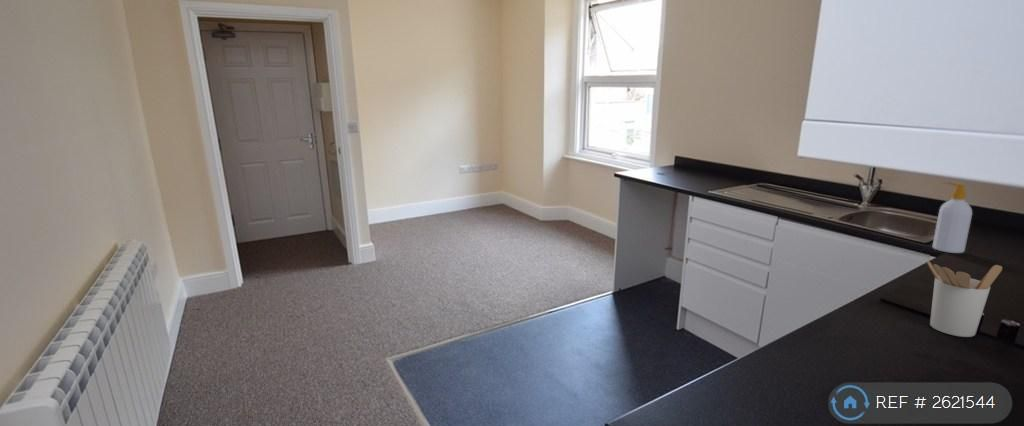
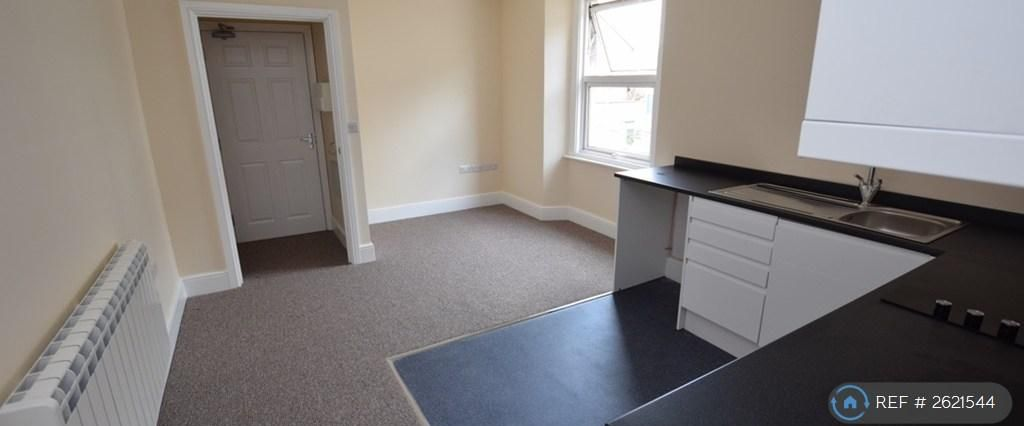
- soap bottle (953, 217)
- utensil holder (955, 296)
